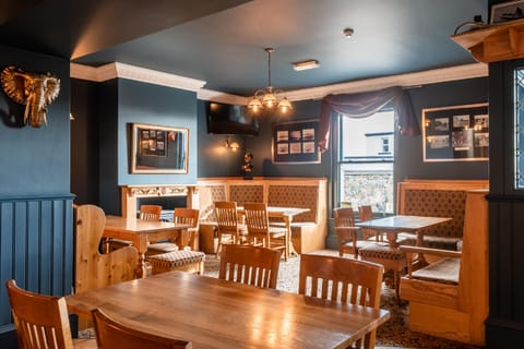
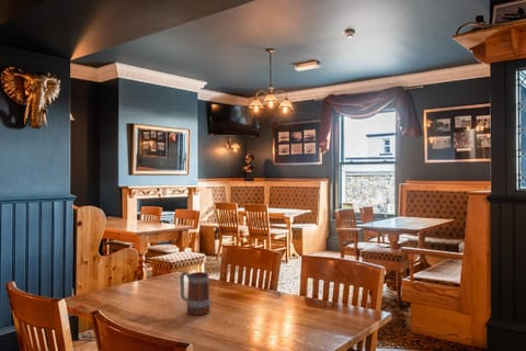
+ beer mug (194, 292)
